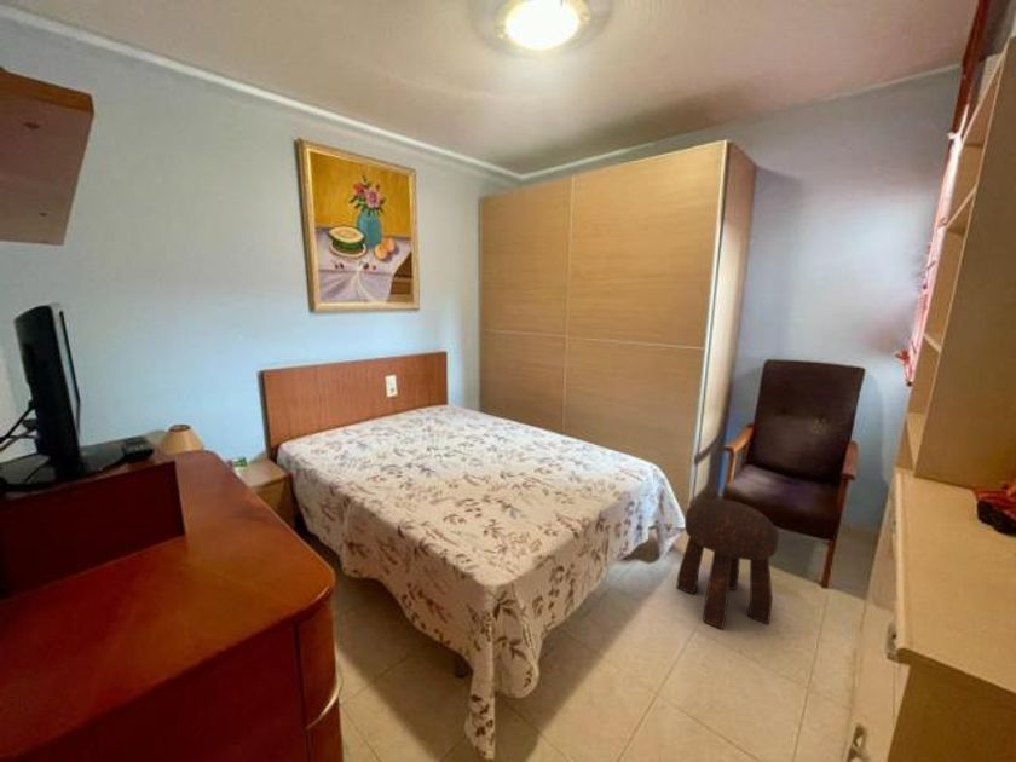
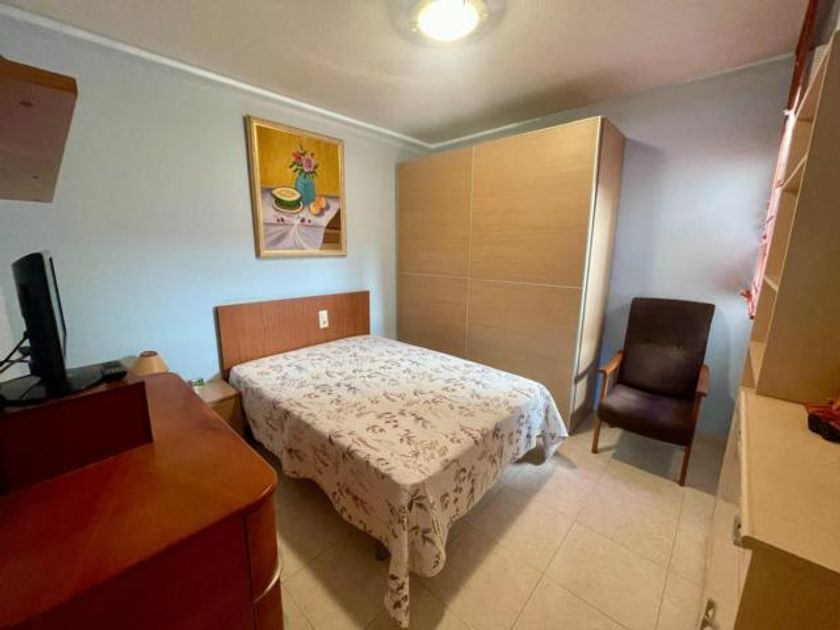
- stool (726, 556)
